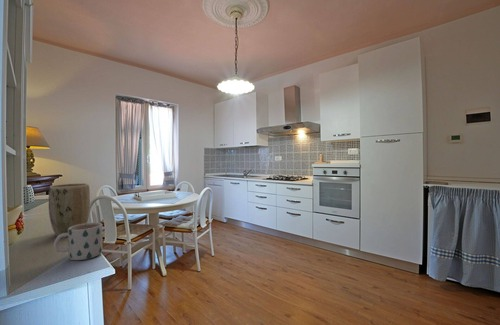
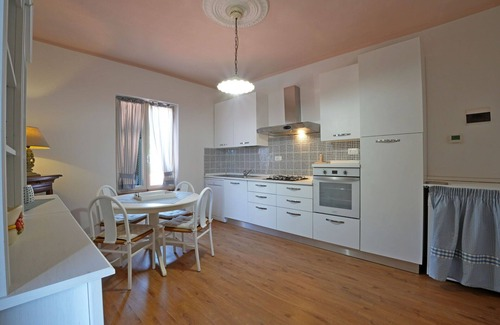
- plant pot (70, 208)
- mug (79, 241)
